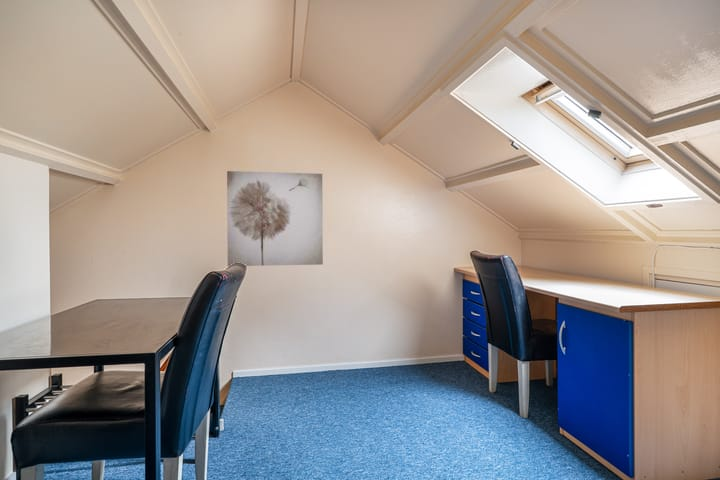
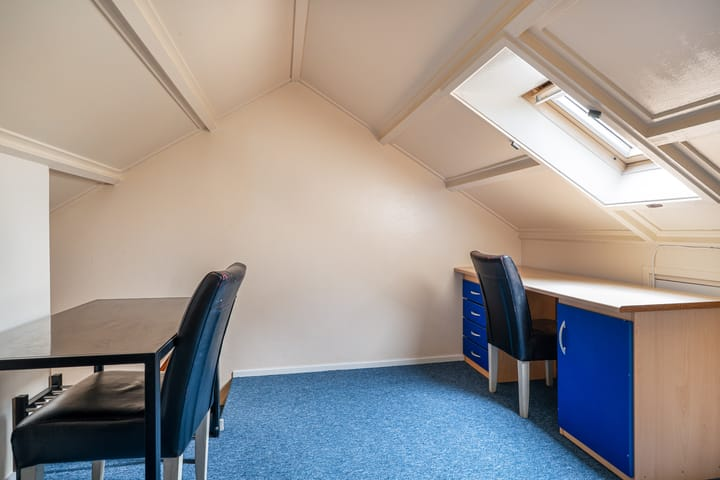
- wall art (276, 218)
